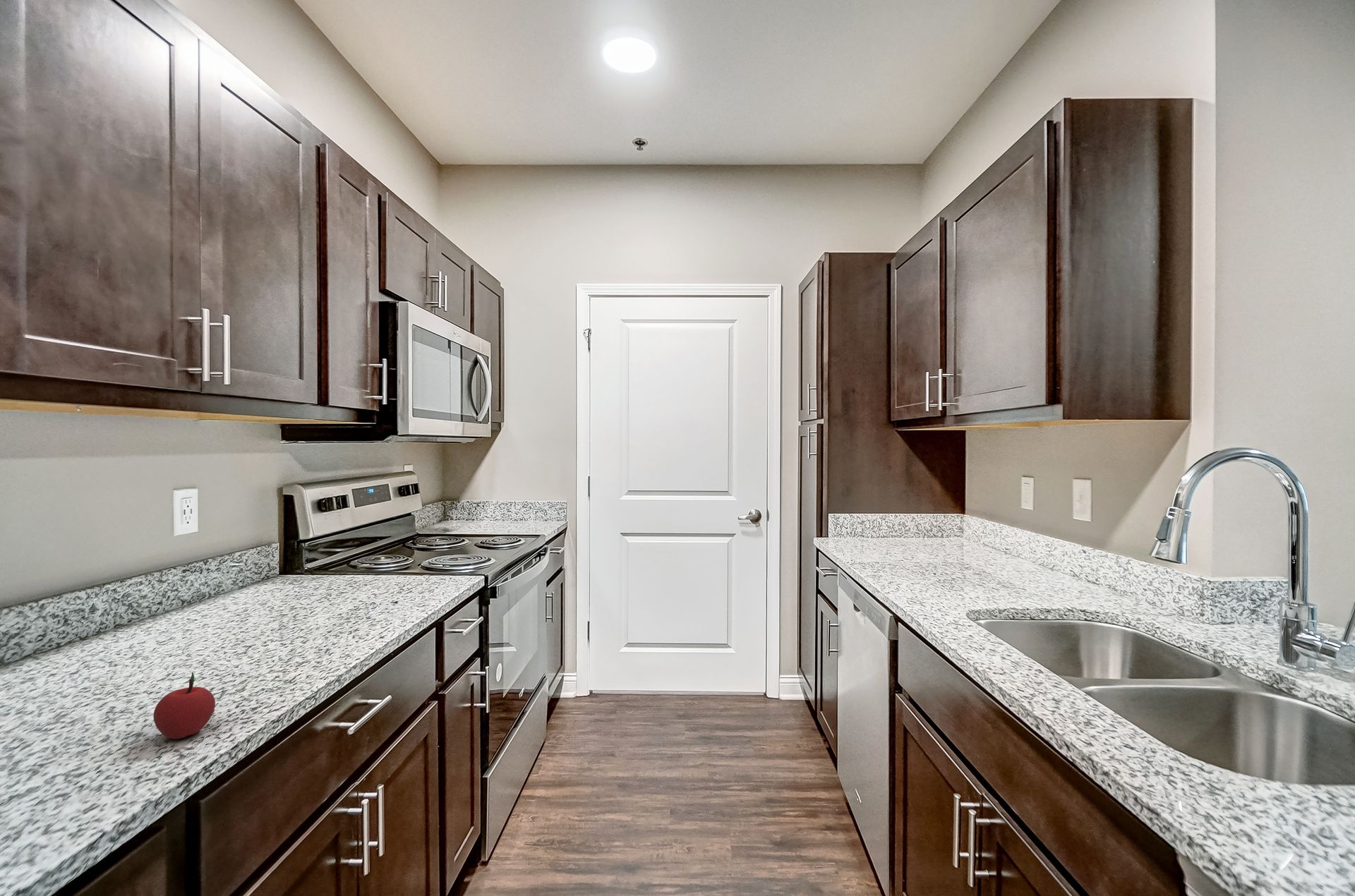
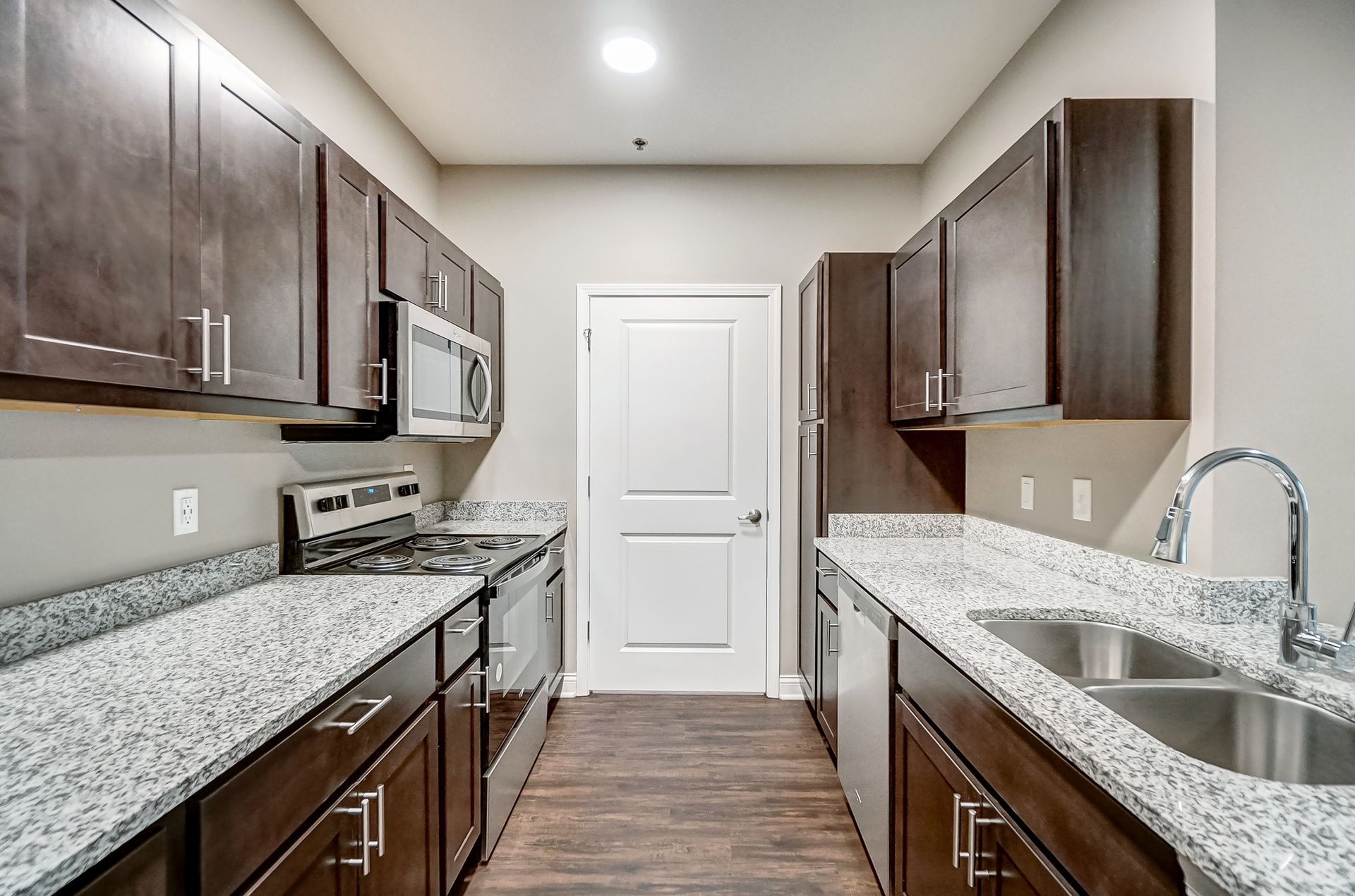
- apple (185, 705)
